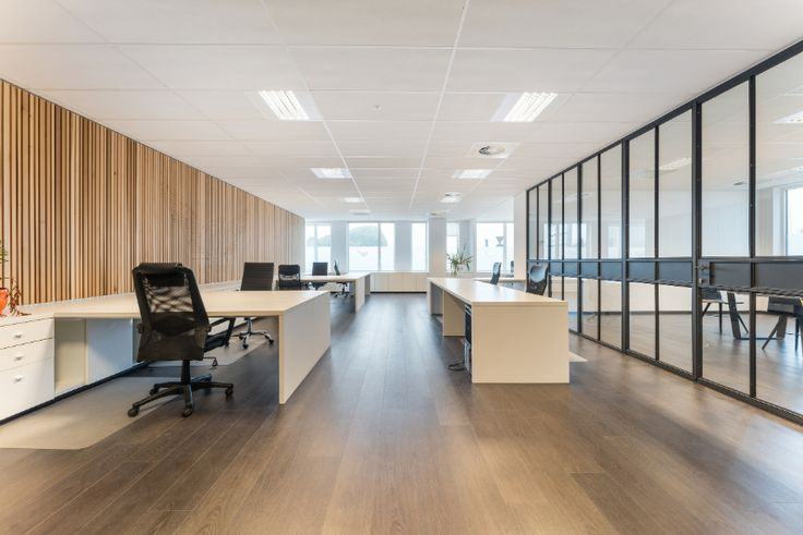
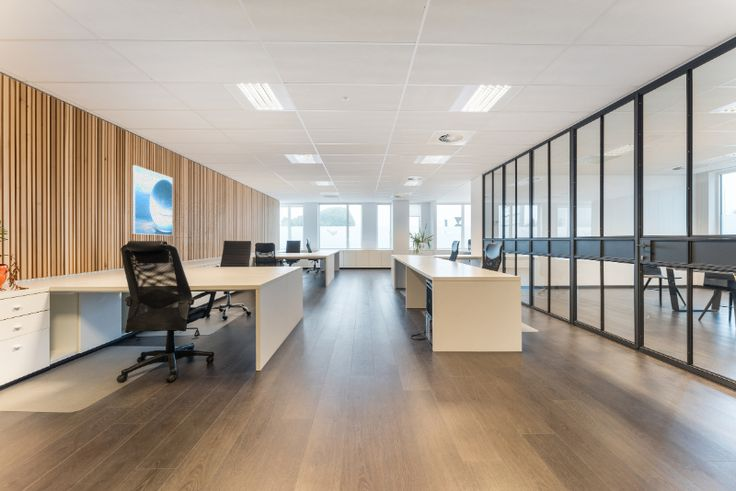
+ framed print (154, 203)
